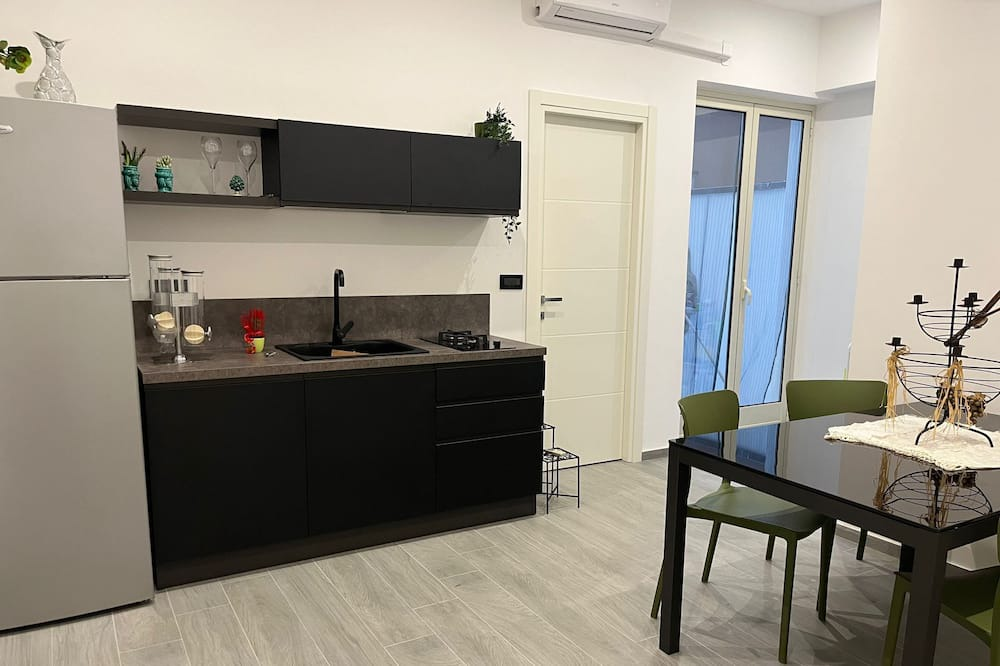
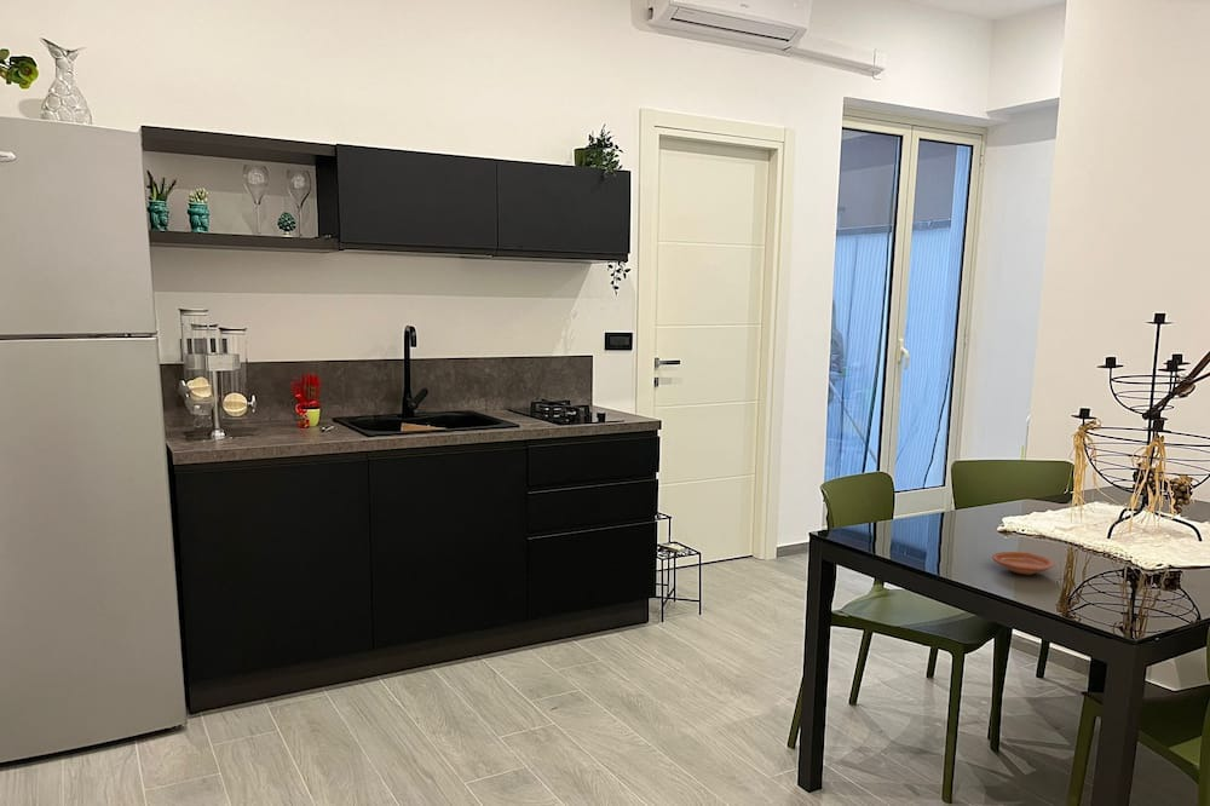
+ plate (1021, 565)
